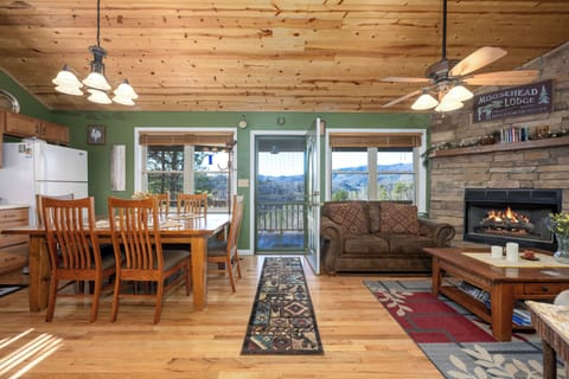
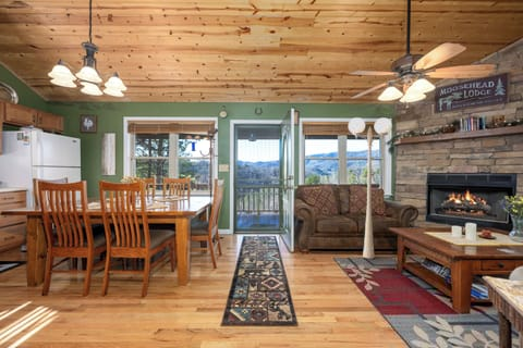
+ floor lamp (368, 187)
